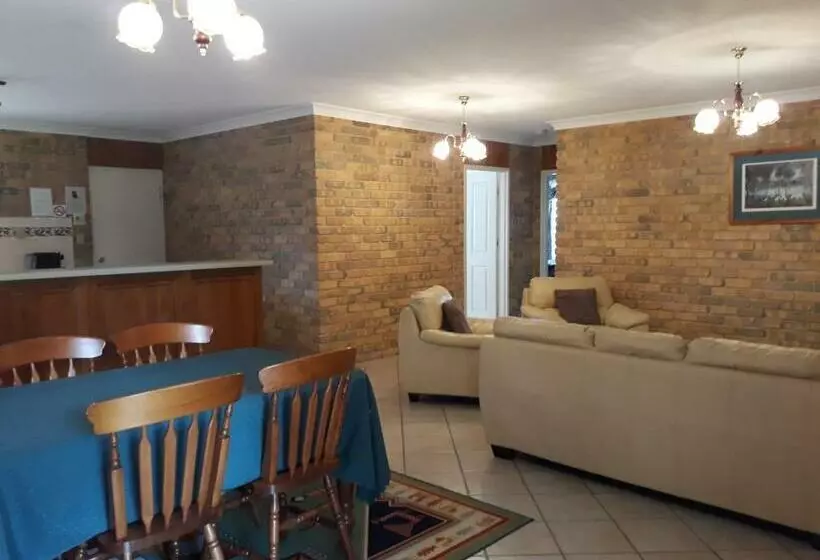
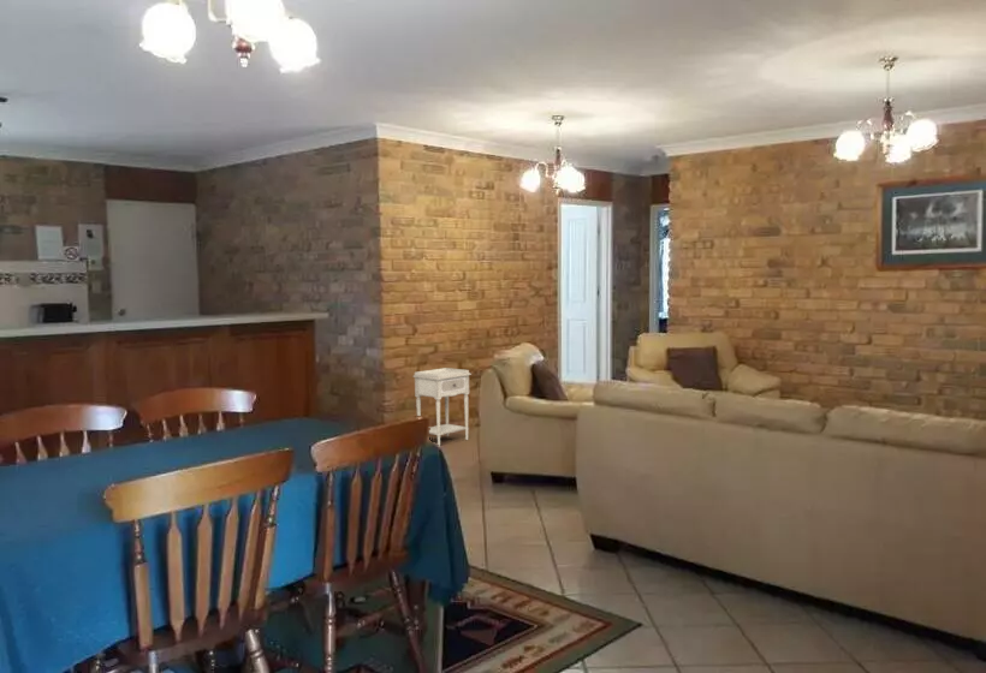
+ nightstand (445, 406)
